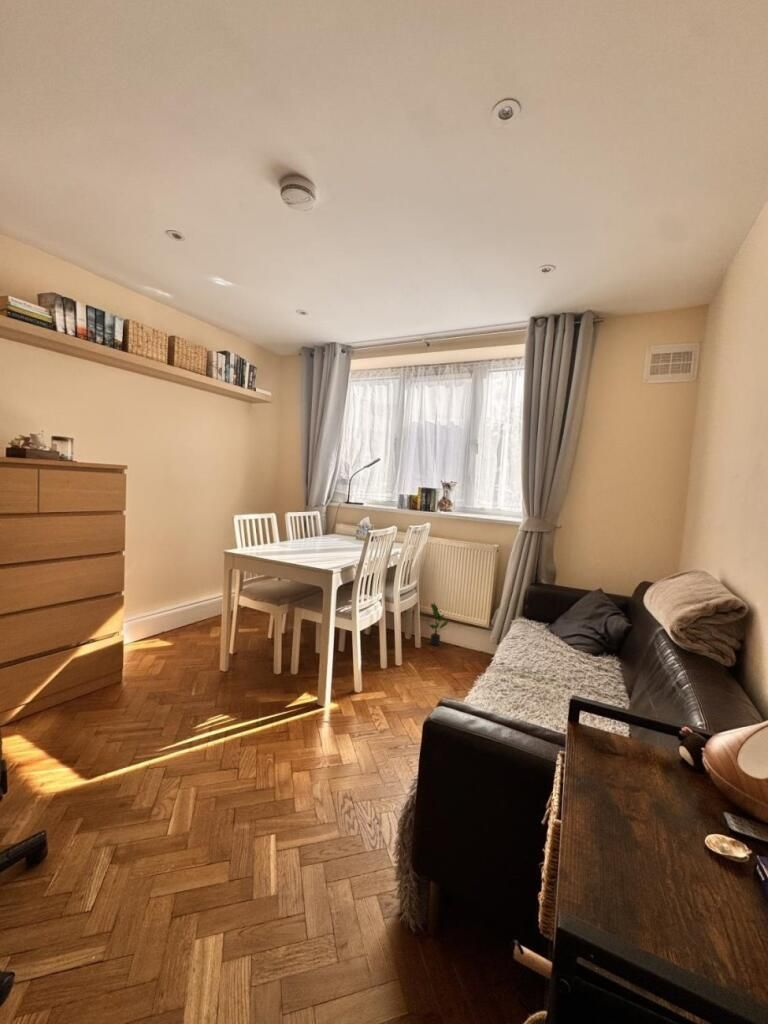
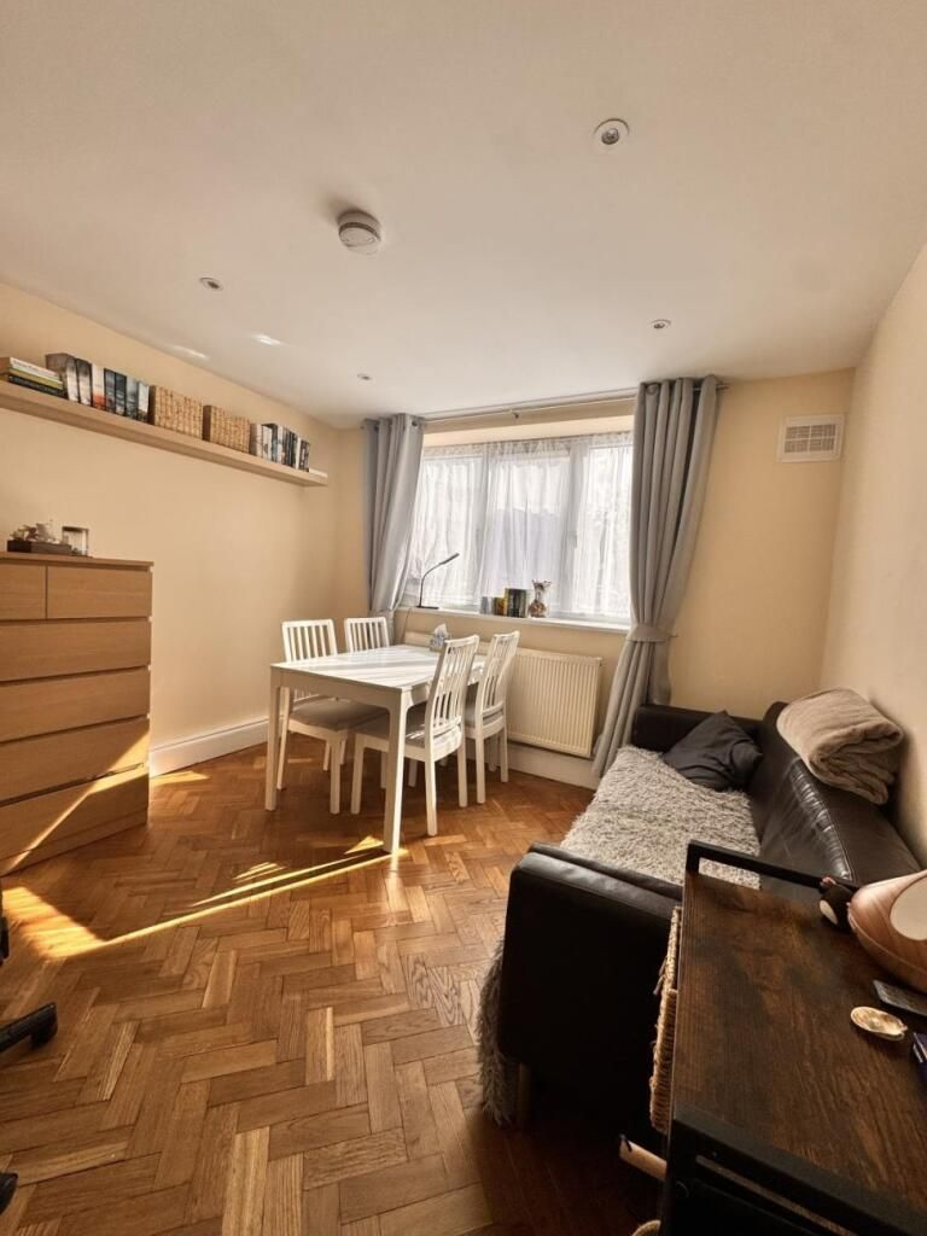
- potted plant (436, 623)
